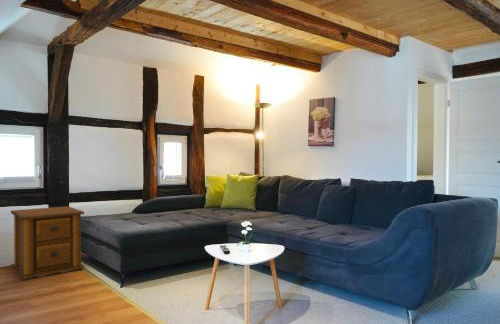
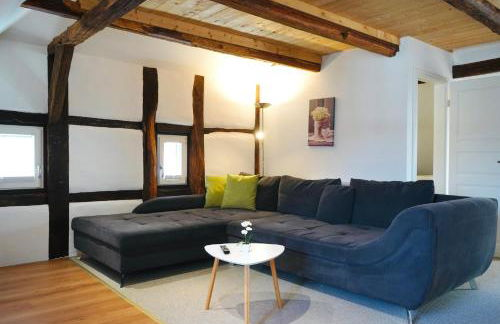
- side table (47, 239)
